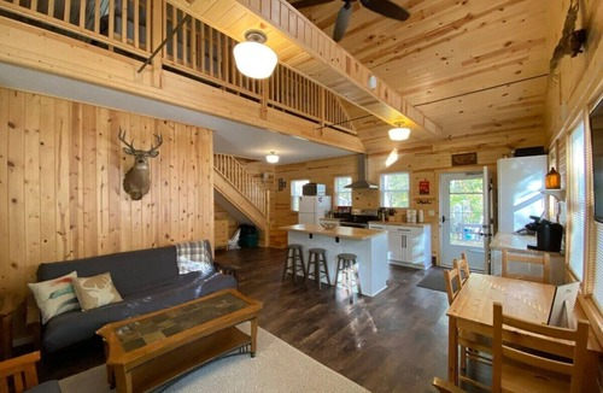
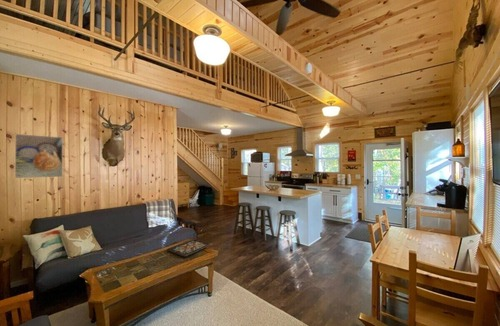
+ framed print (40, 156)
+ decorative tray (190, 246)
